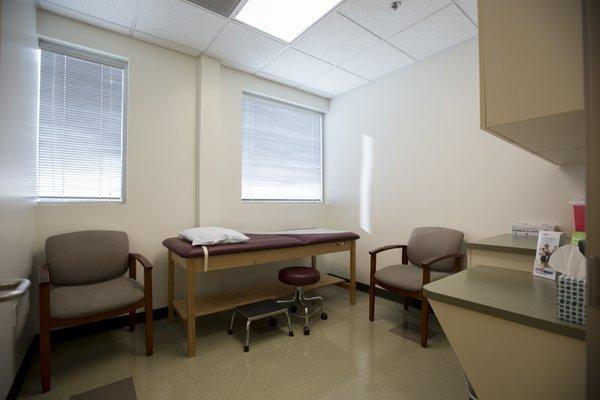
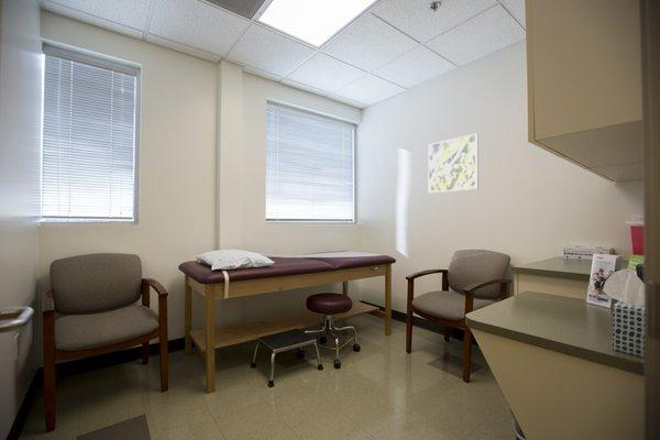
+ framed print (451, 165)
